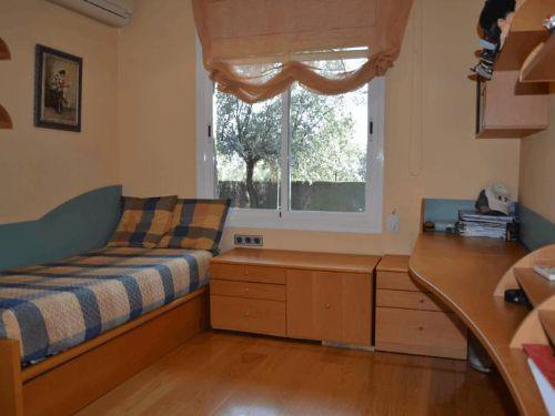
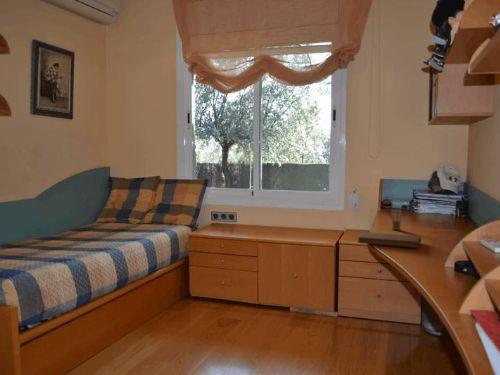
+ notebook (389, 239)
+ pencil box (396, 219)
